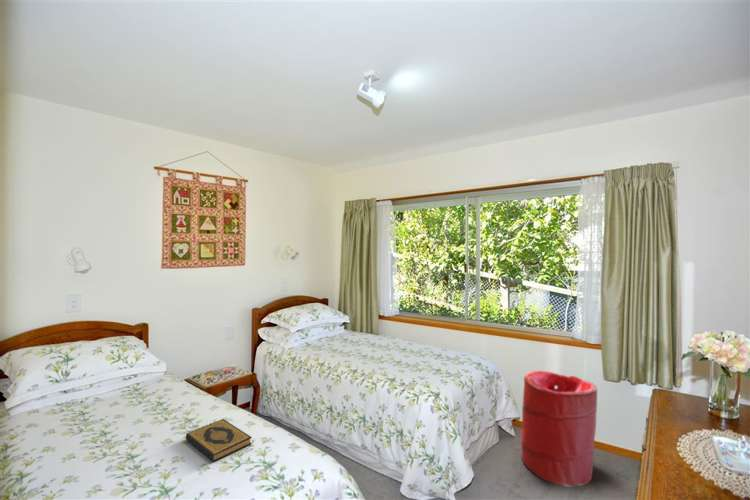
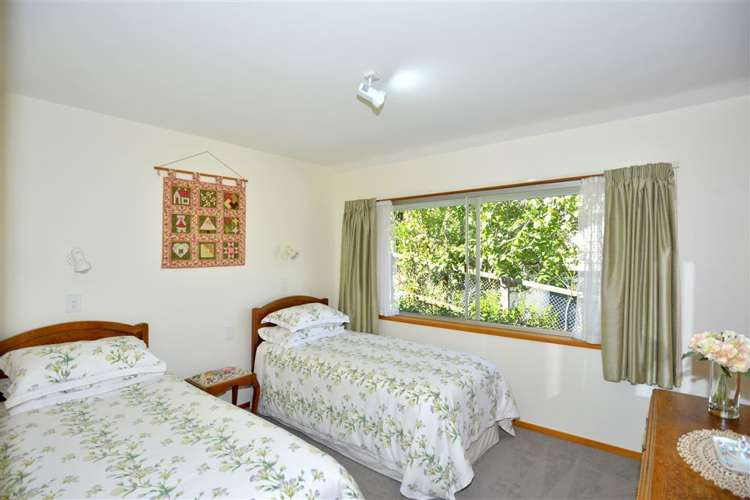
- hardback book (218, 438)
- laundry hamper (557, 421)
